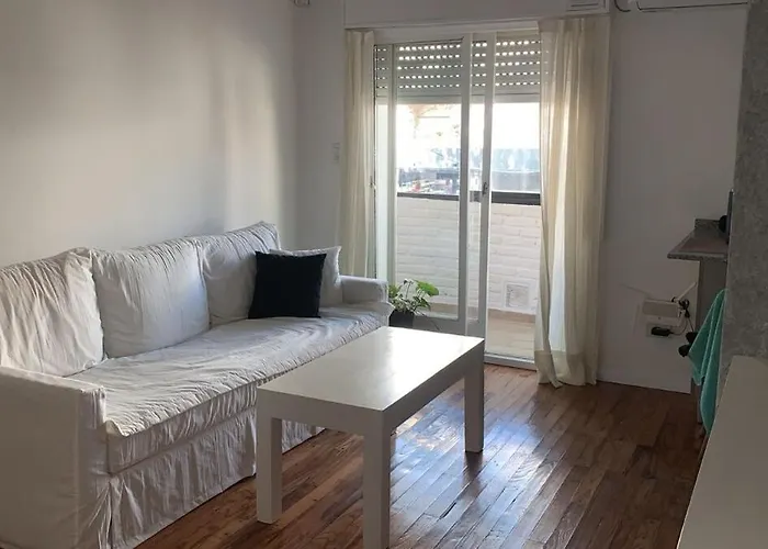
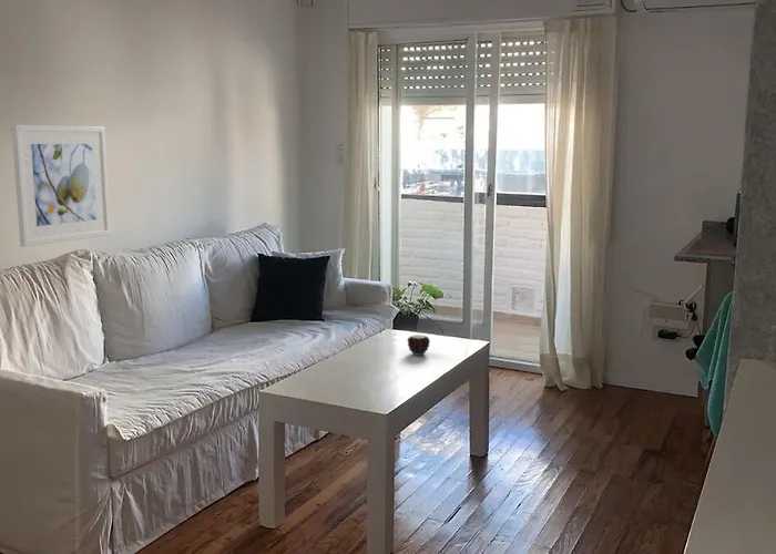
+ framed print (64, 183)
+ candle (418, 342)
